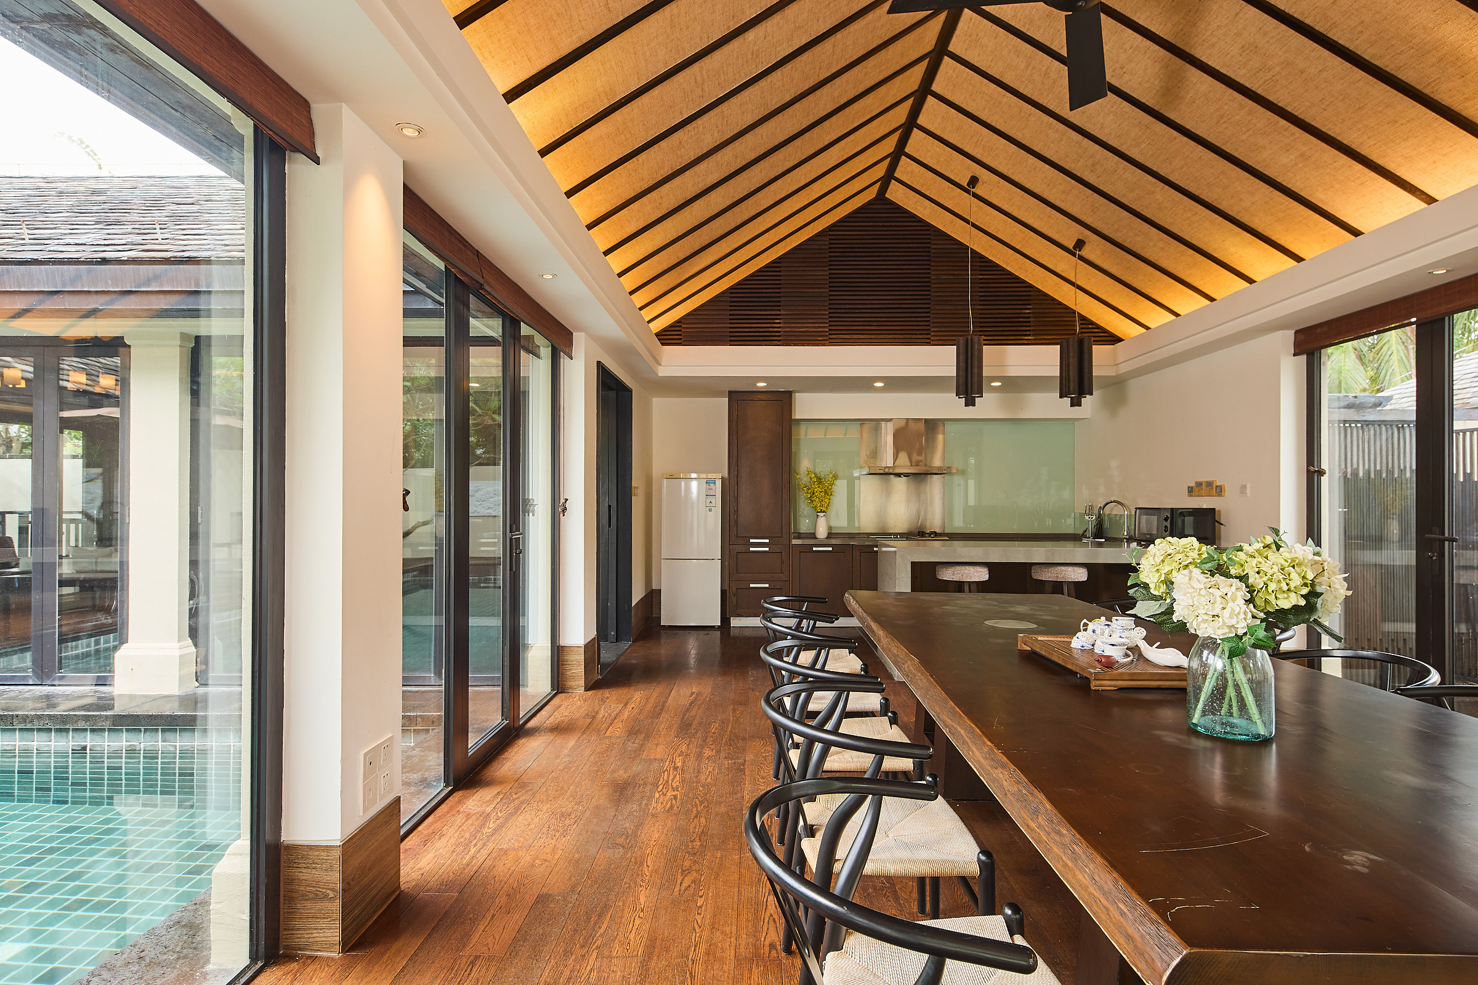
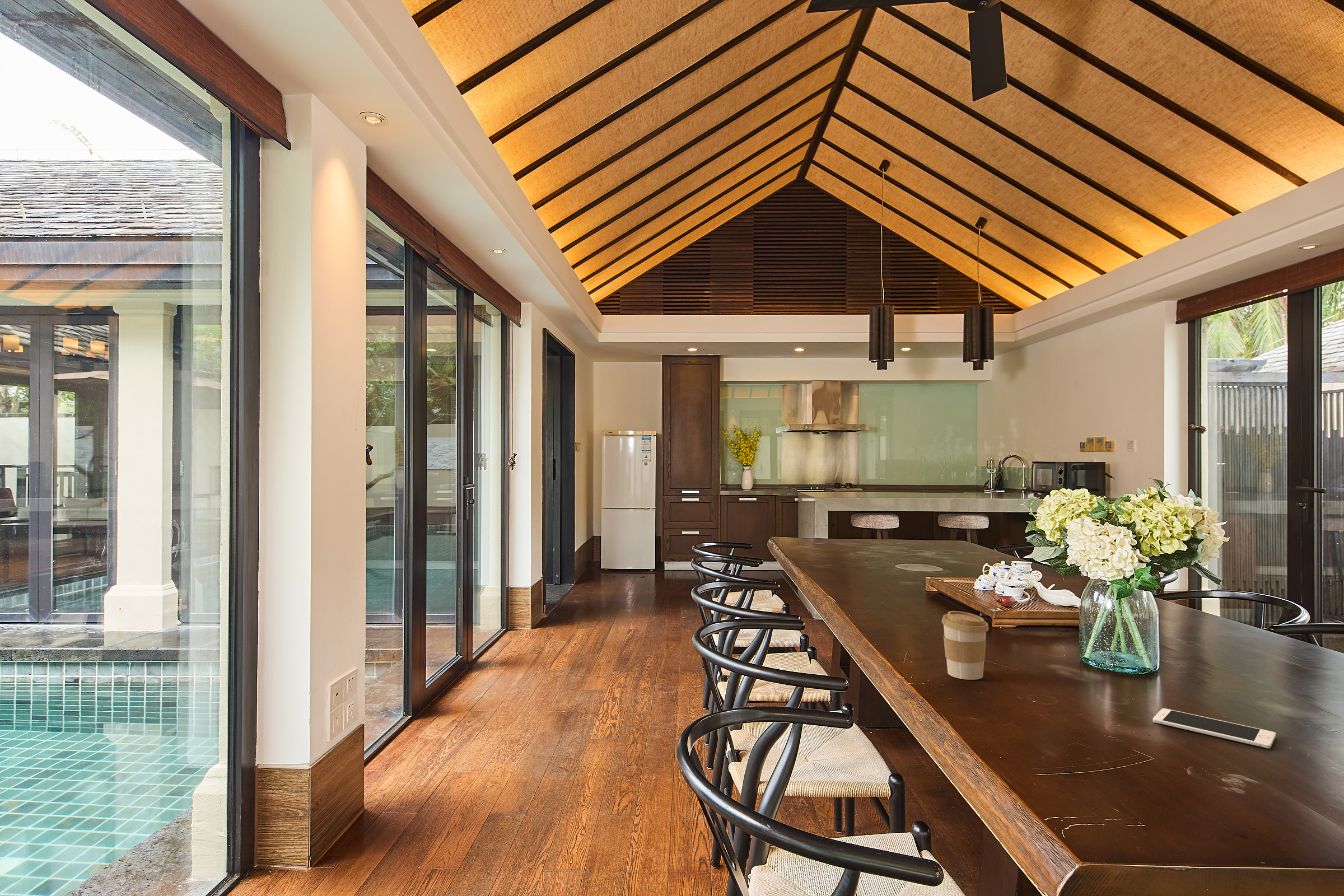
+ coffee cup (965, 644)
+ cell phone (1212, 727)
